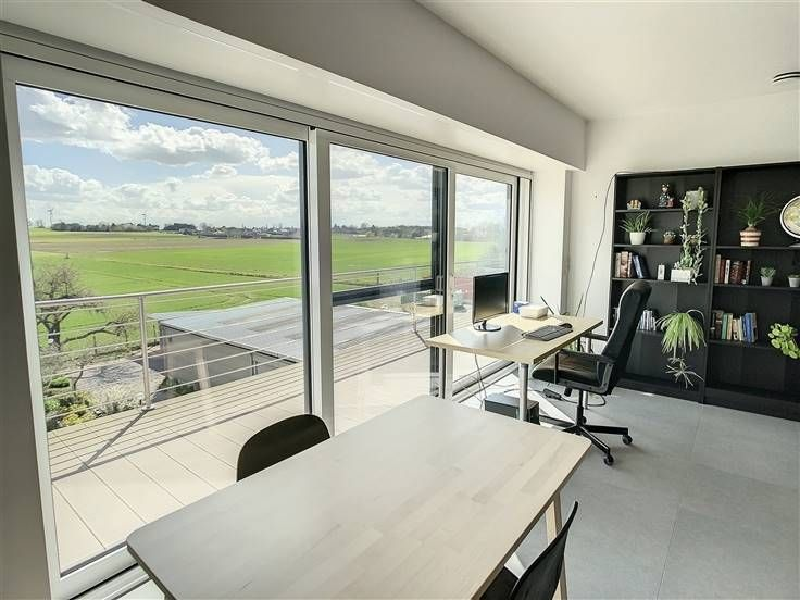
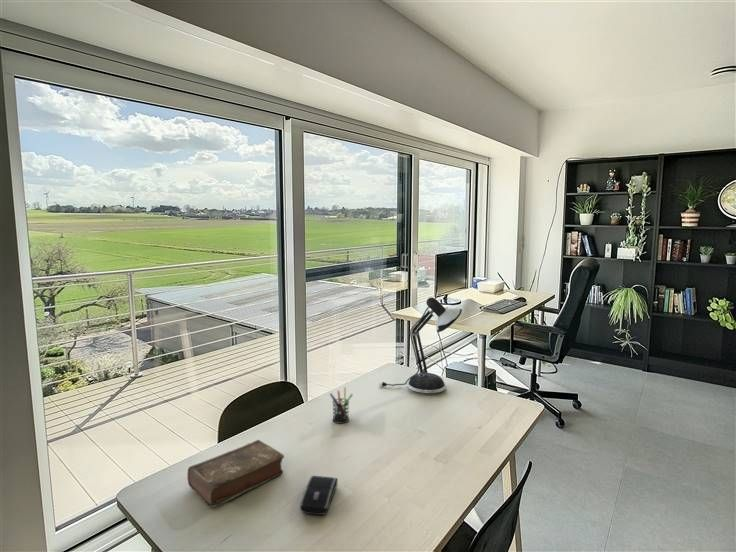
+ computer mouse (319, 493)
+ book (237, 469)
+ desk lamp (420, 343)
+ pen holder (341, 404)
